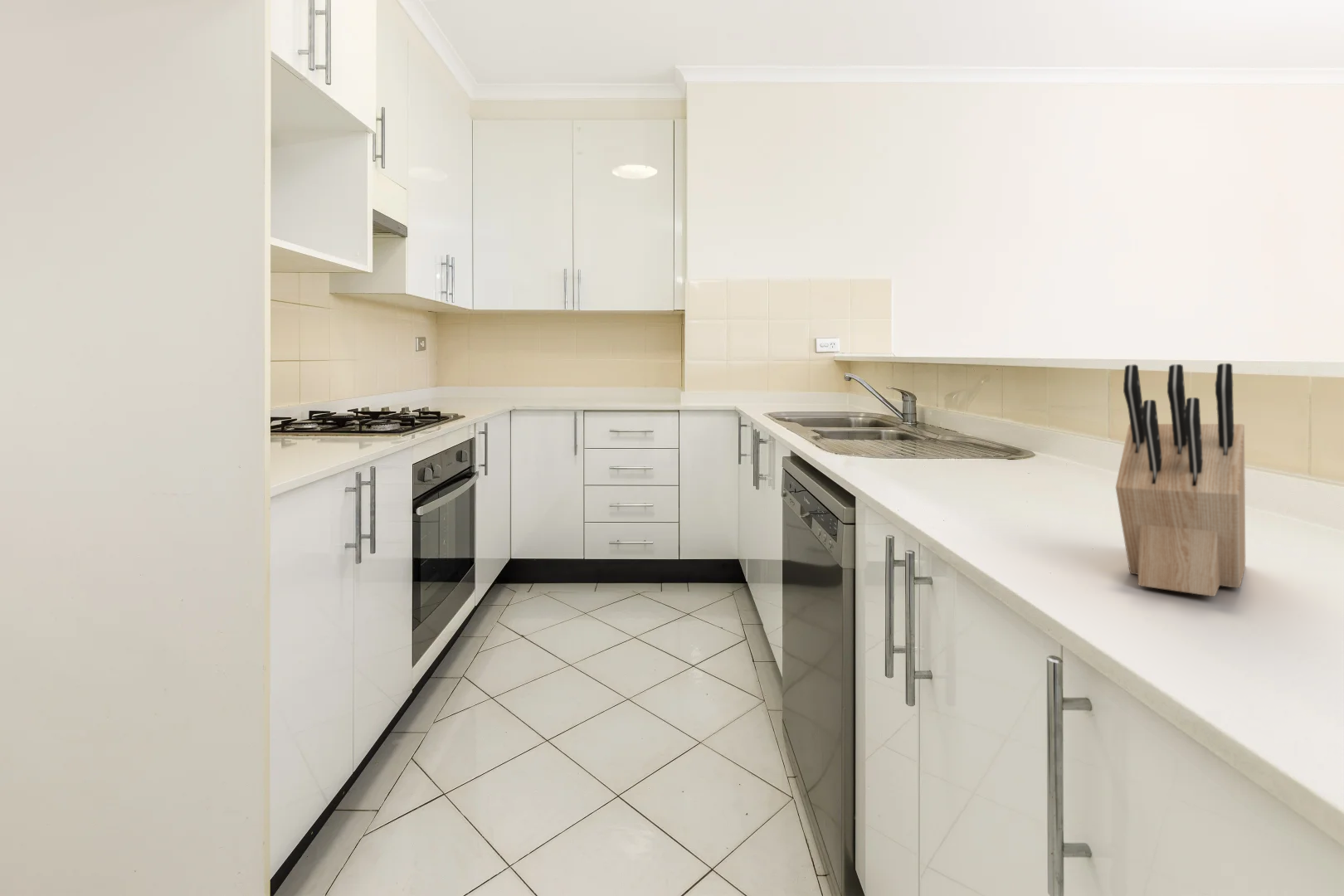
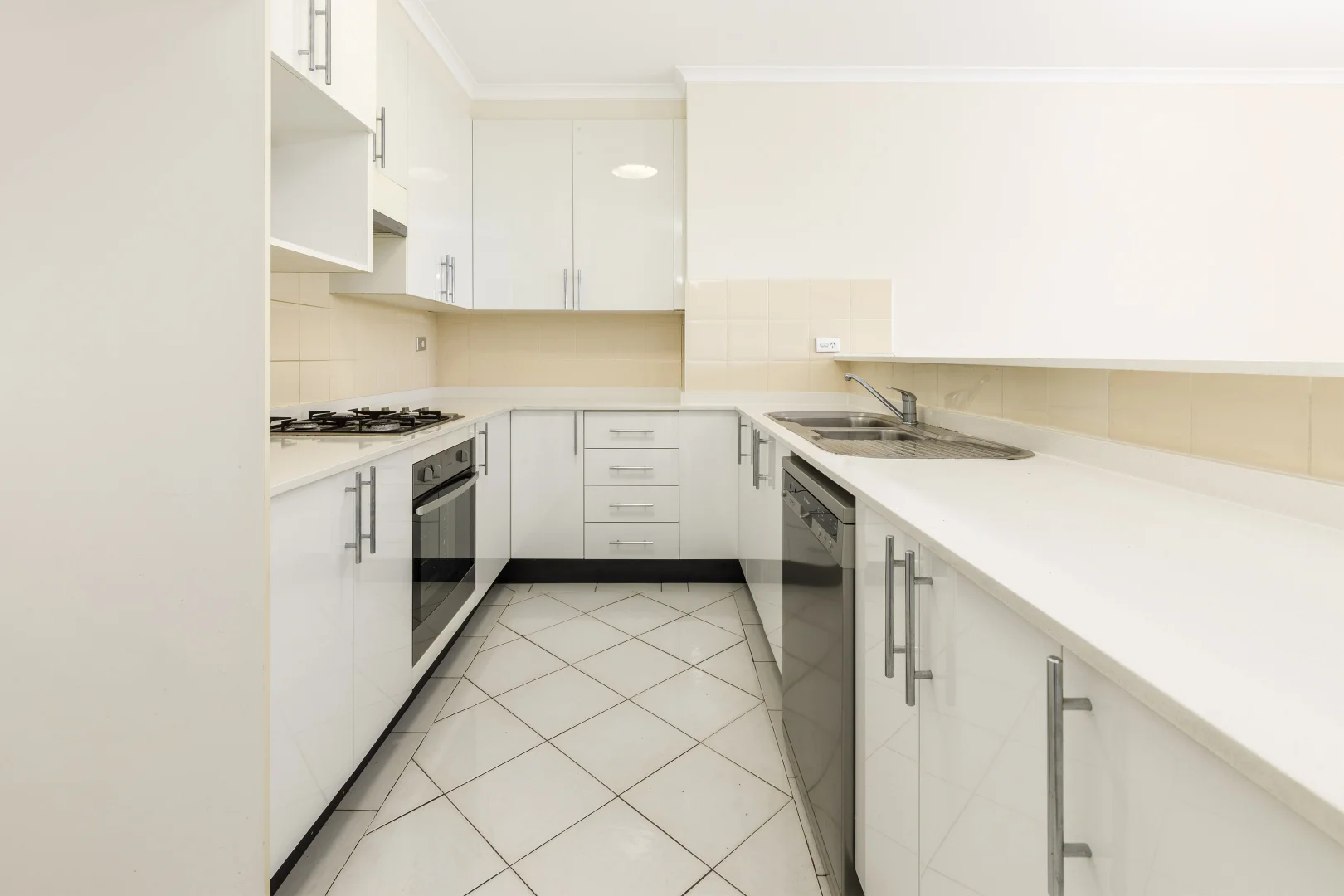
- knife block (1185, 476)
